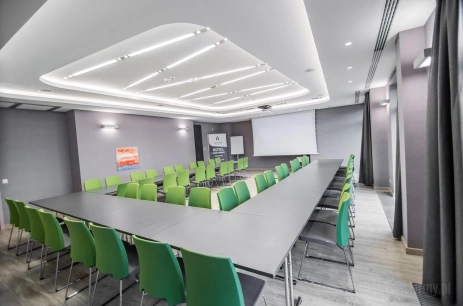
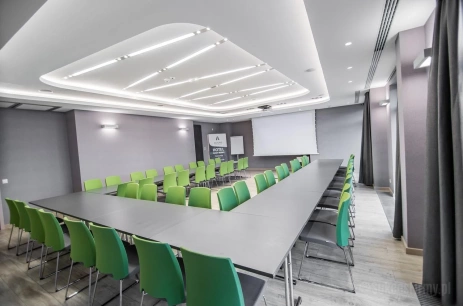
- wall art (127, 158)
